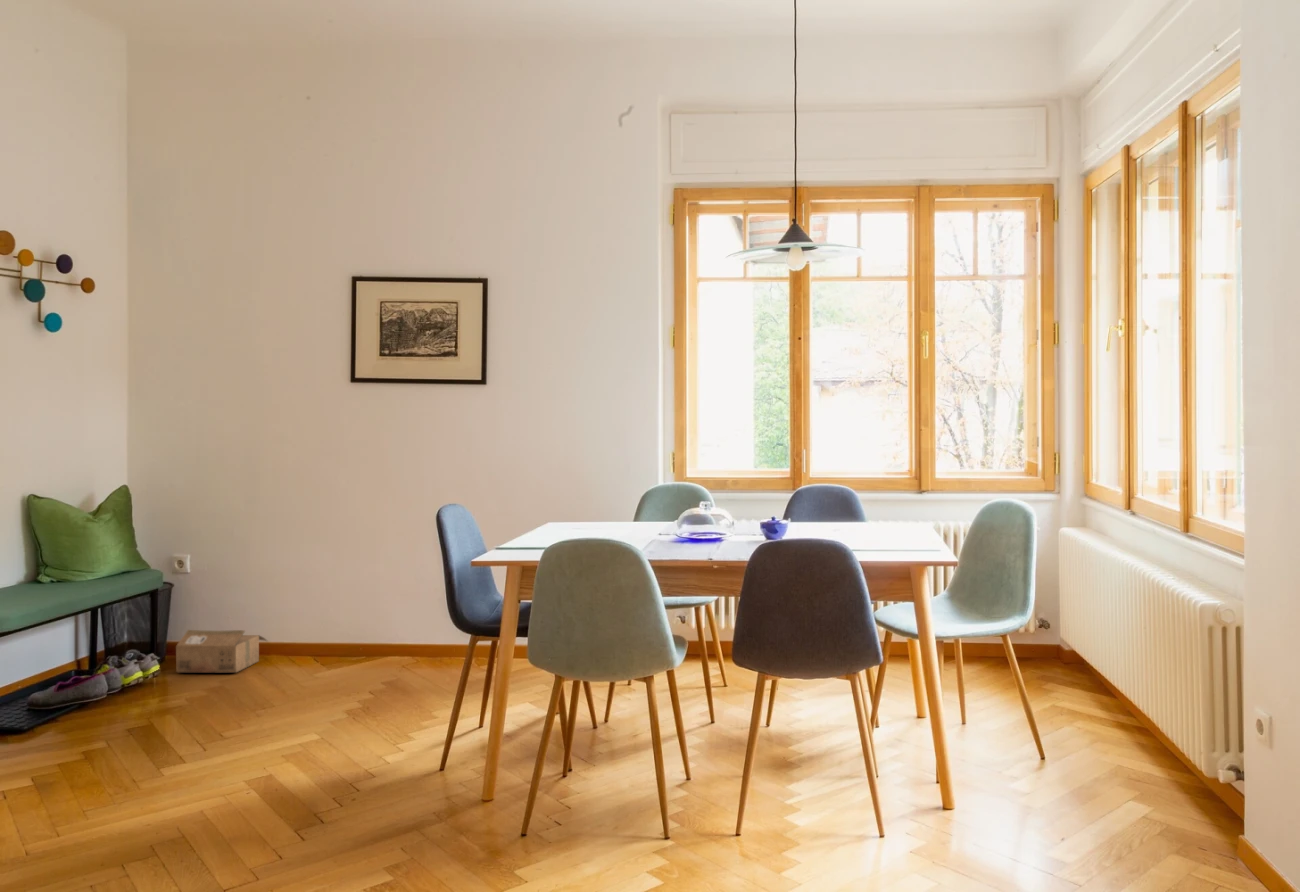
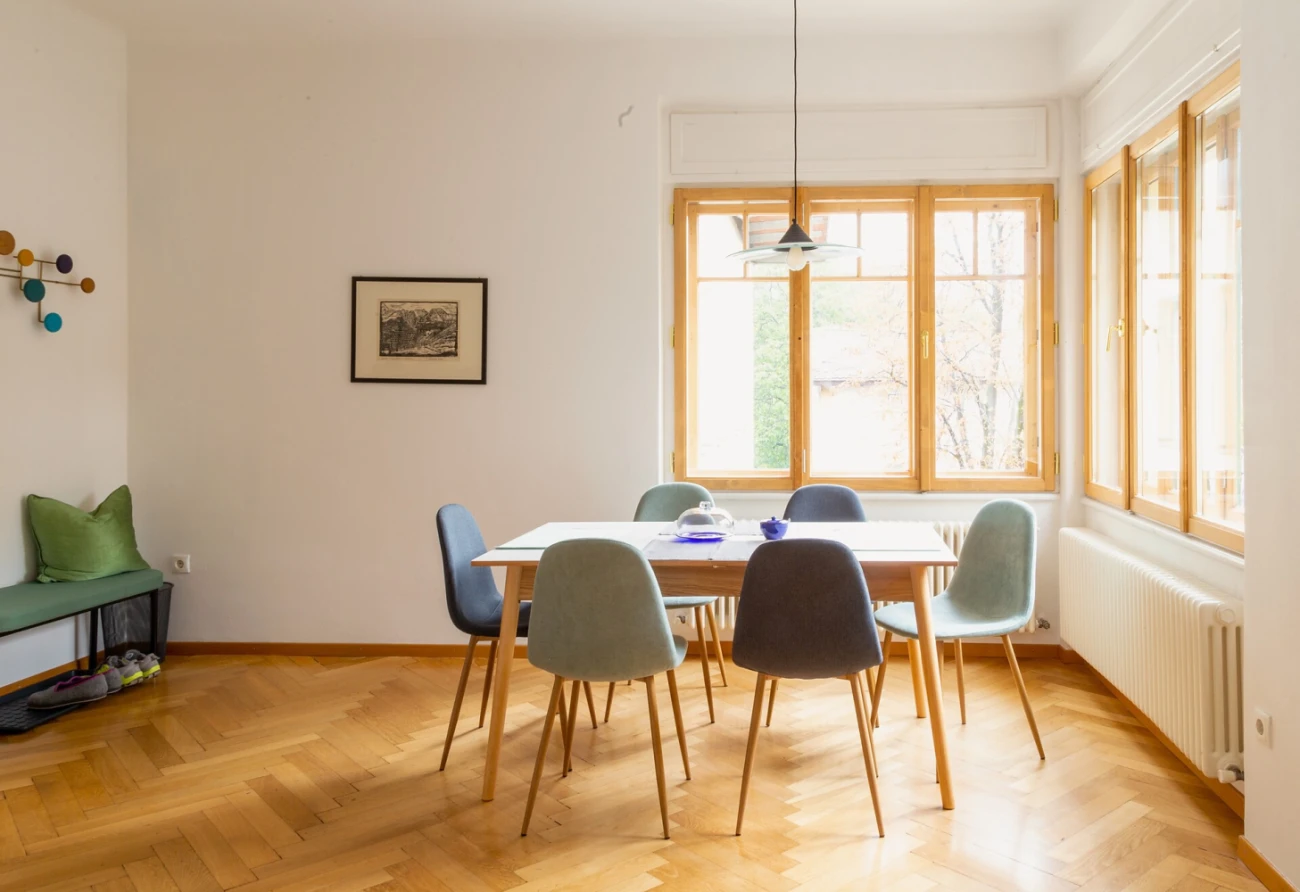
- cardboard box (223, 645)
